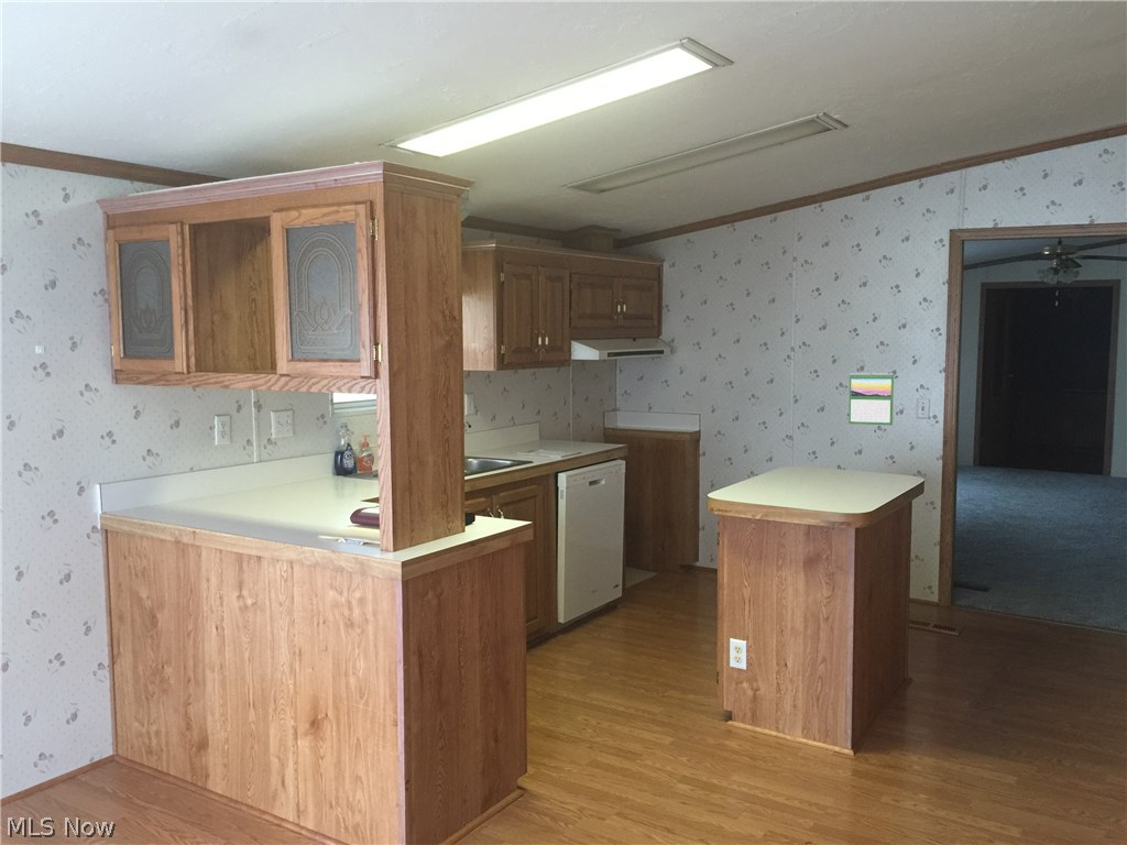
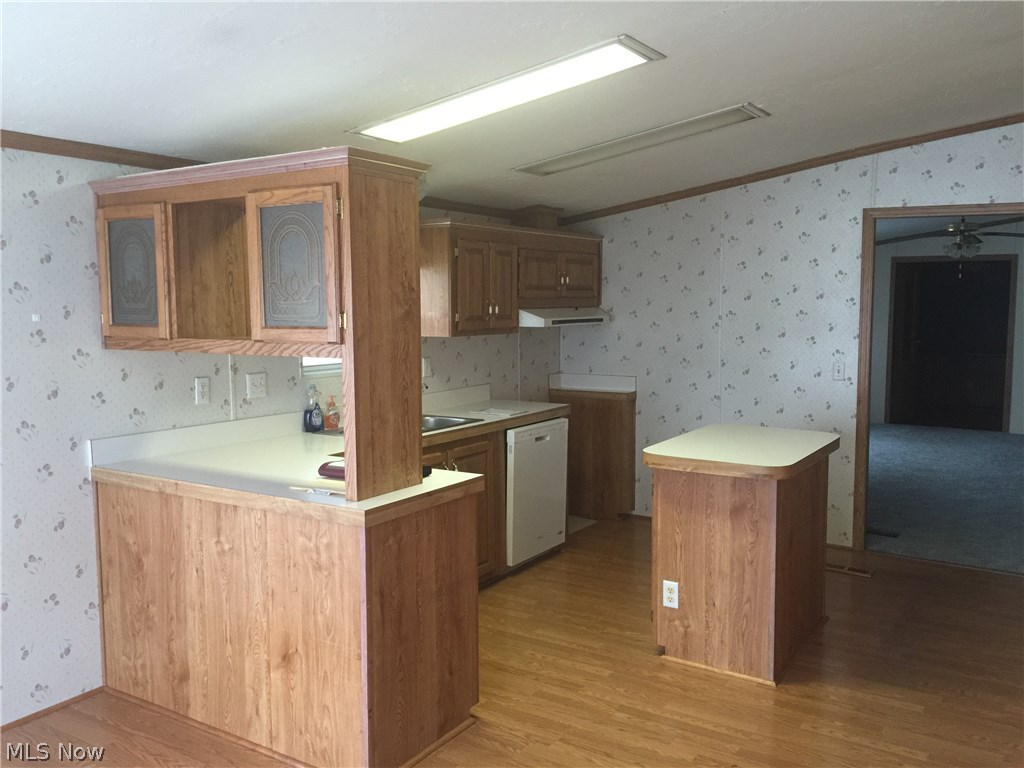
- calendar (871, 398)
